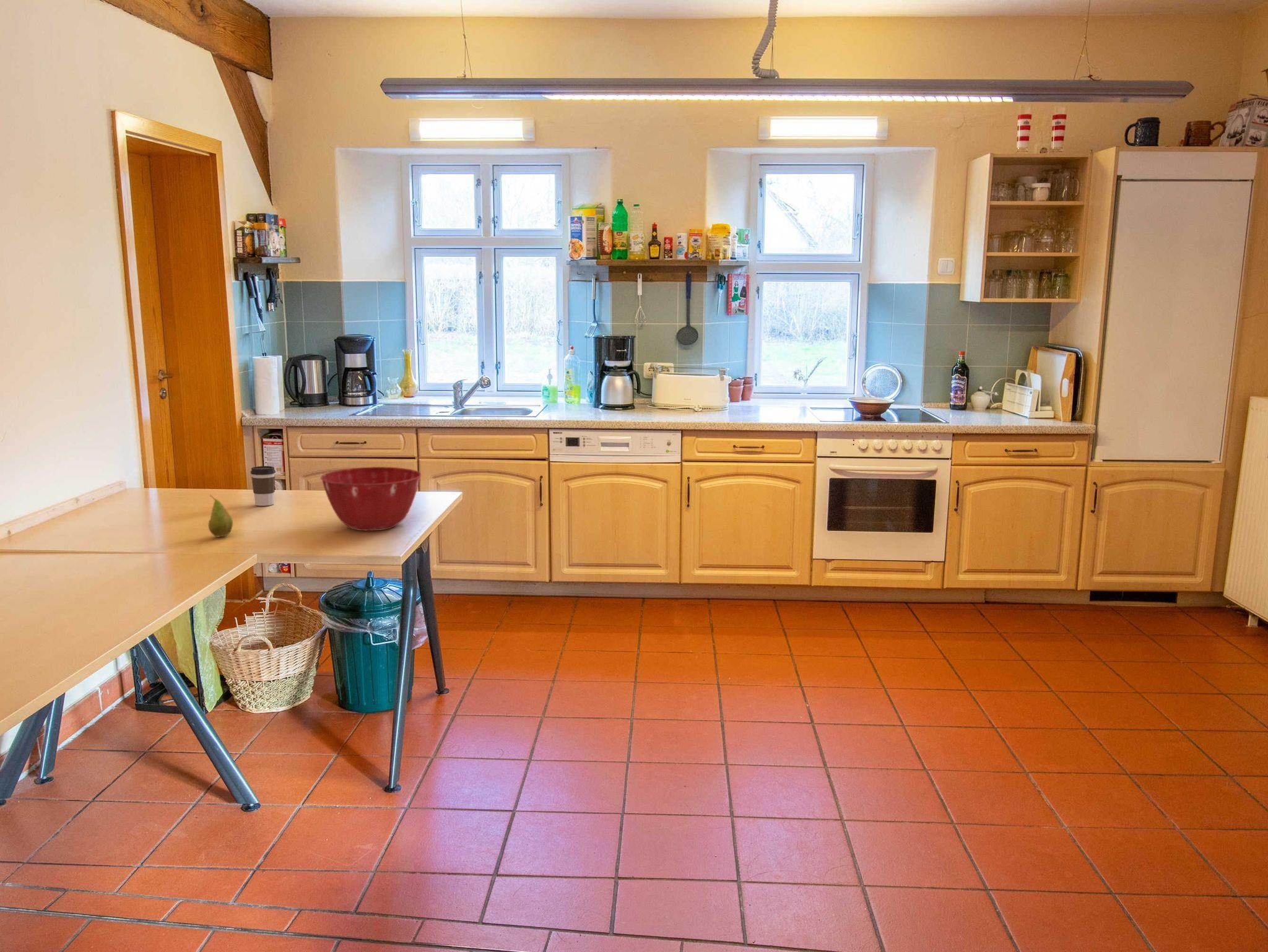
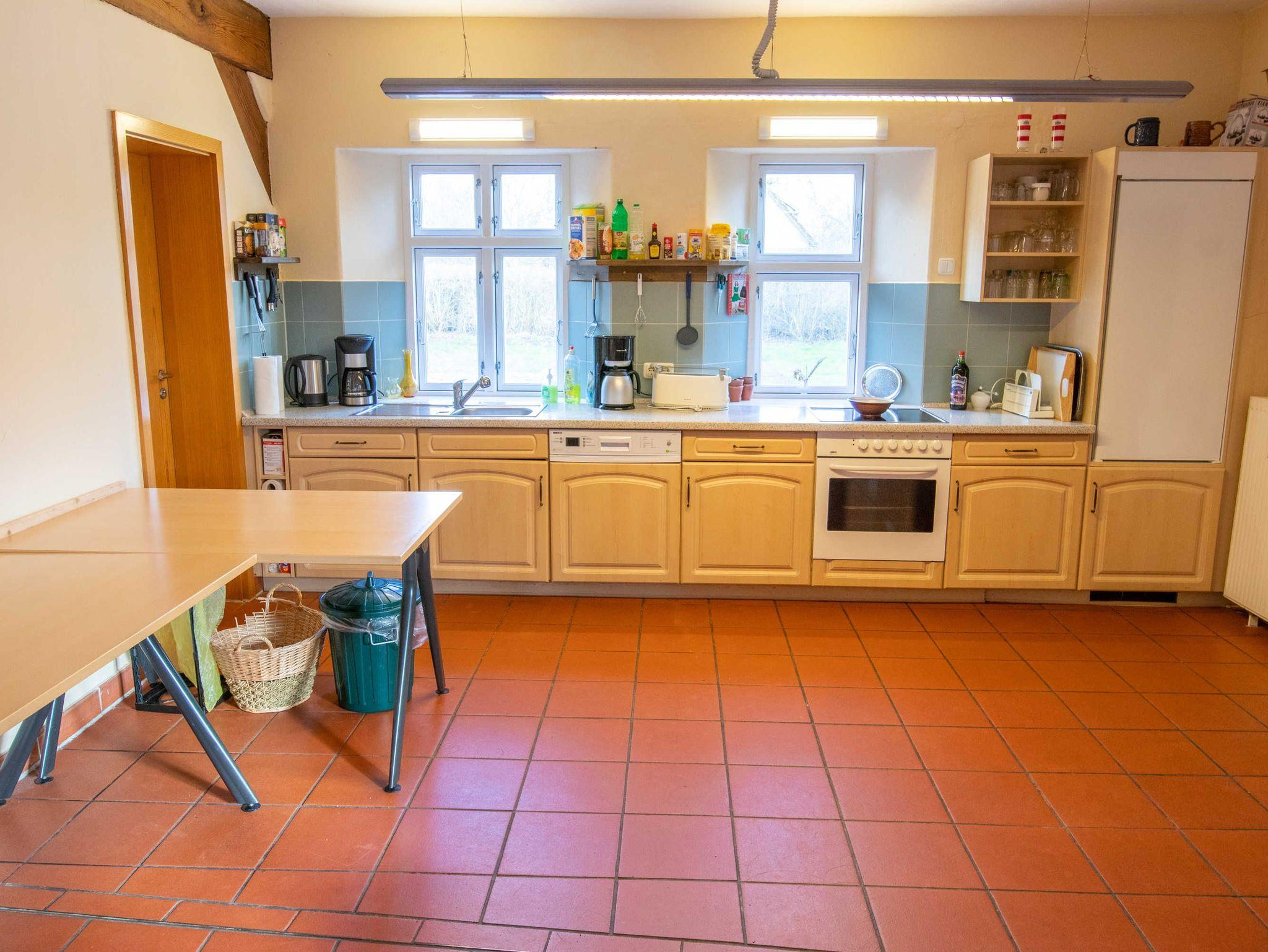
- fruit (220, 516)
- mixing bowl (372, 500)
- coffee cup (263, 486)
